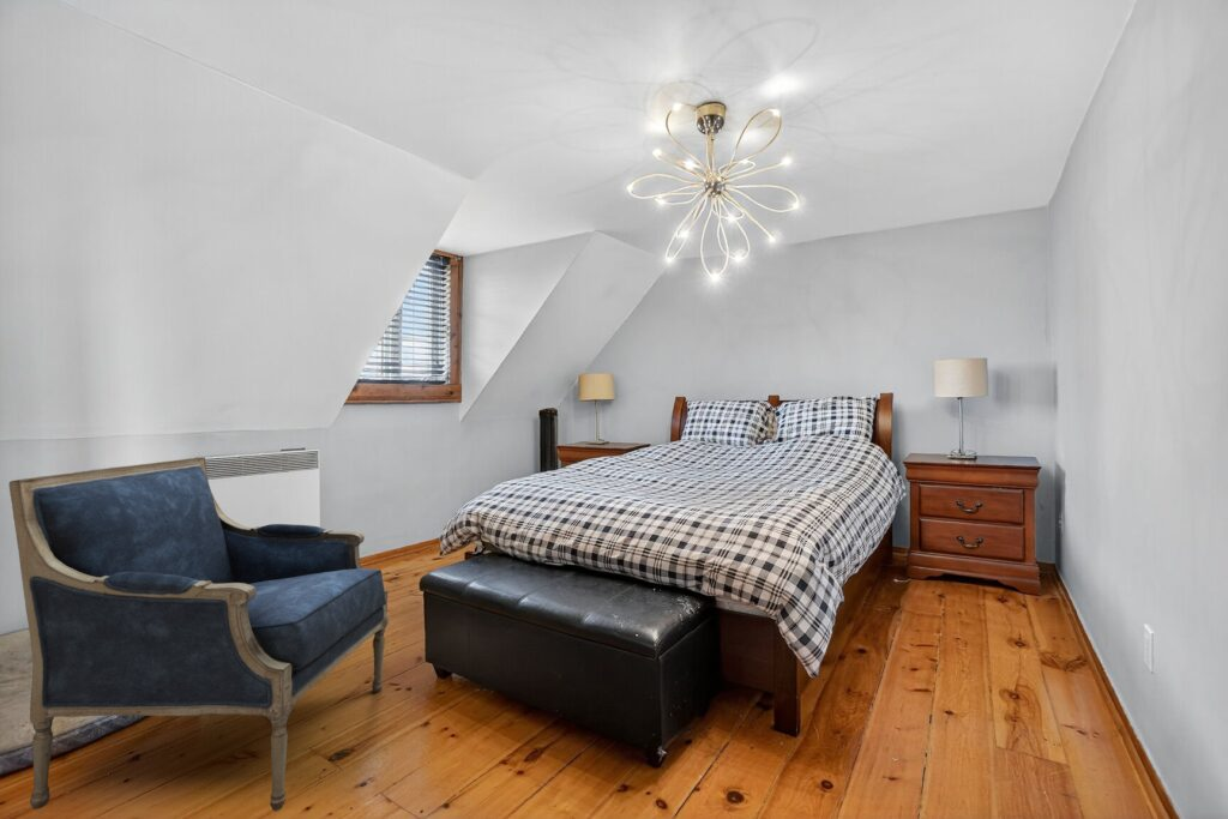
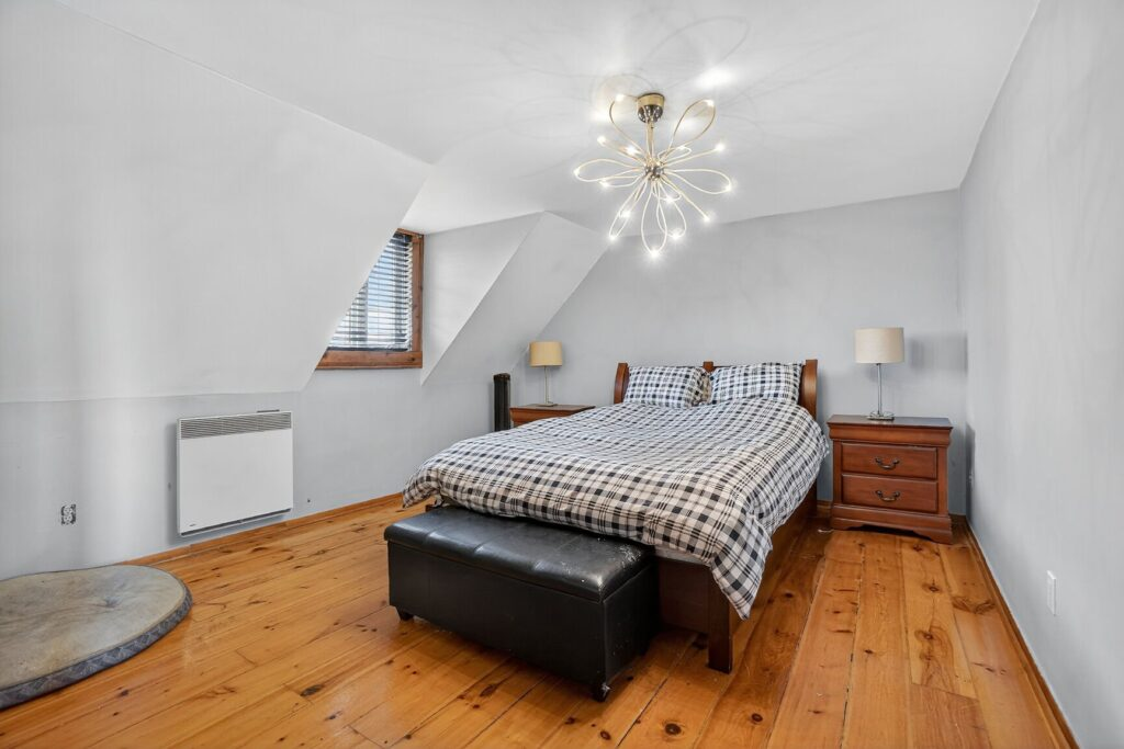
- armchair (234, 602)
